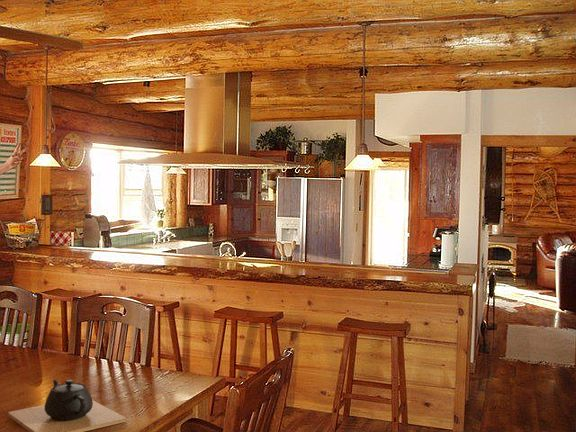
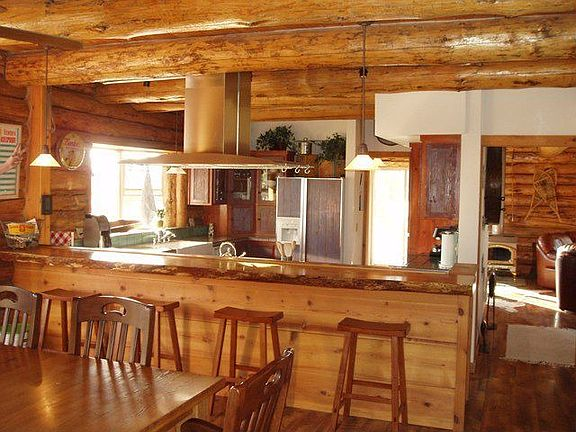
- teapot (66, 399)
